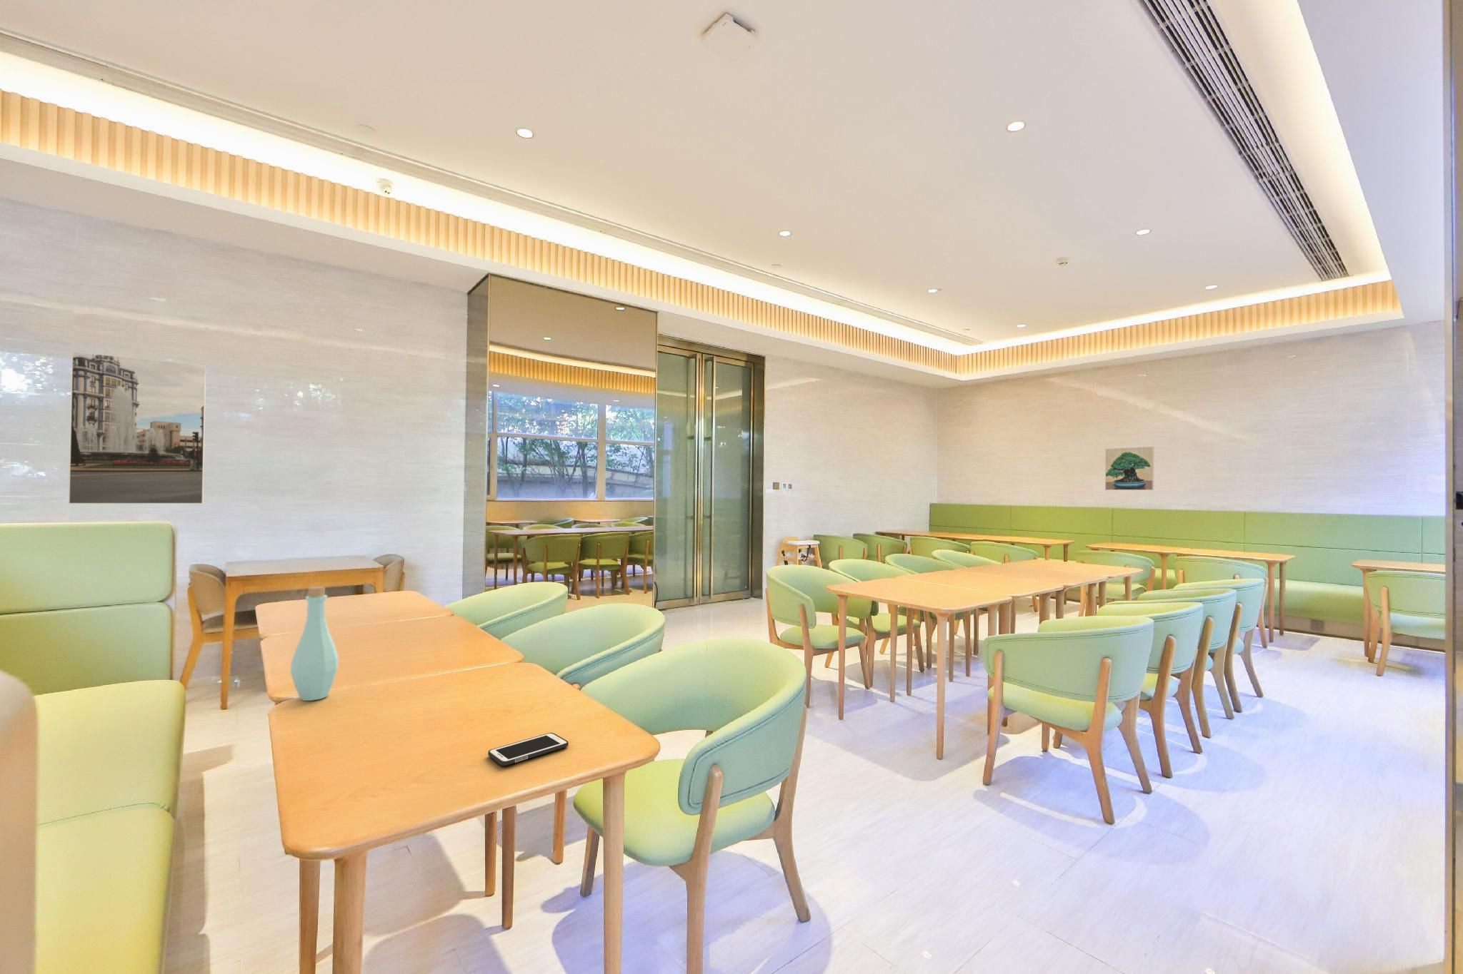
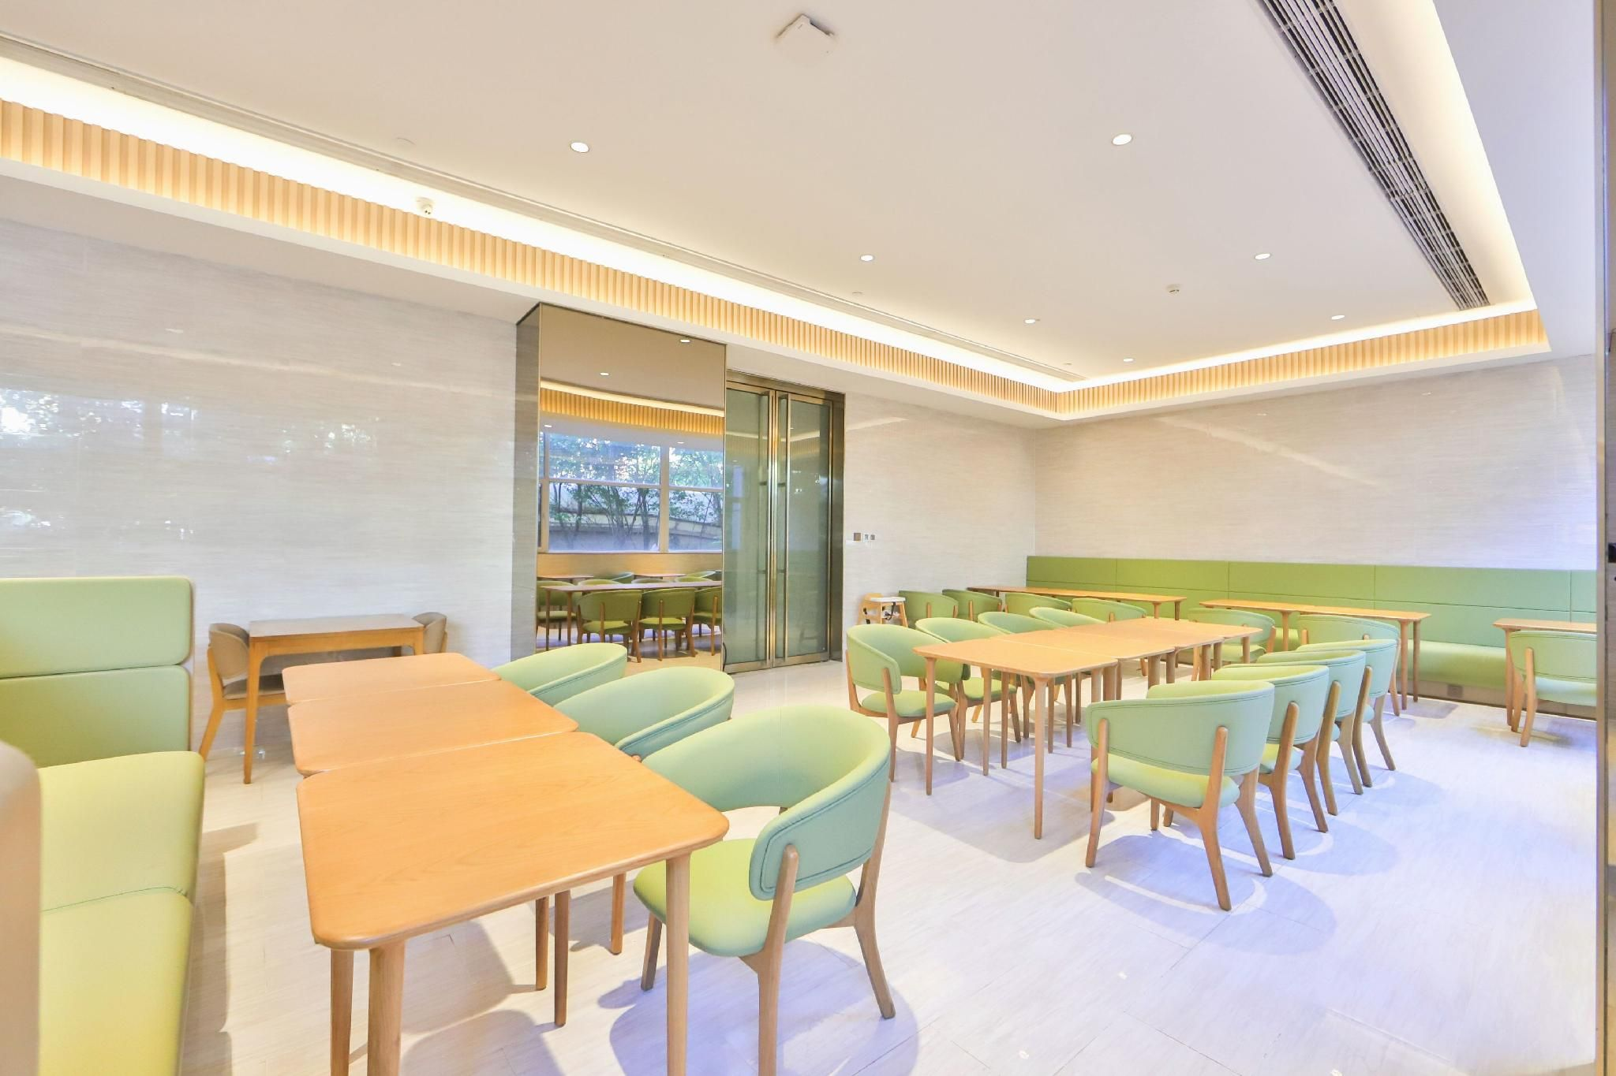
- cell phone (529, 749)
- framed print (1129, 469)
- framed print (140, 430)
- bottle (315, 641)
